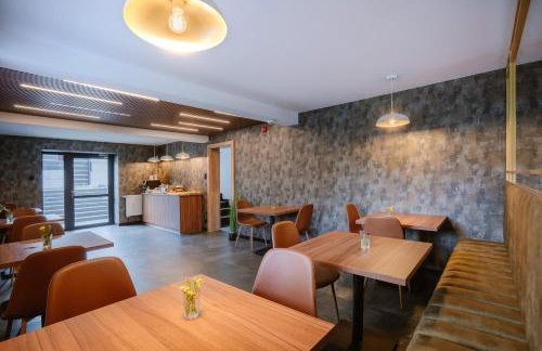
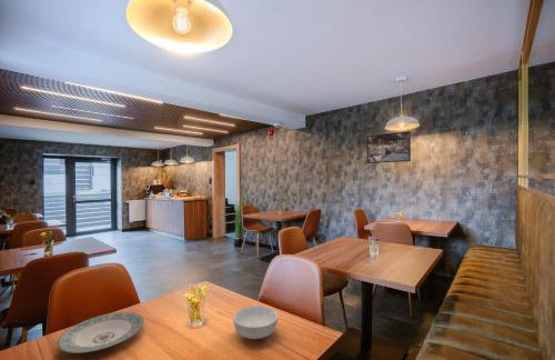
+ plate (103, 333)
+ cereal bowl (255, 323)
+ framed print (387, 148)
